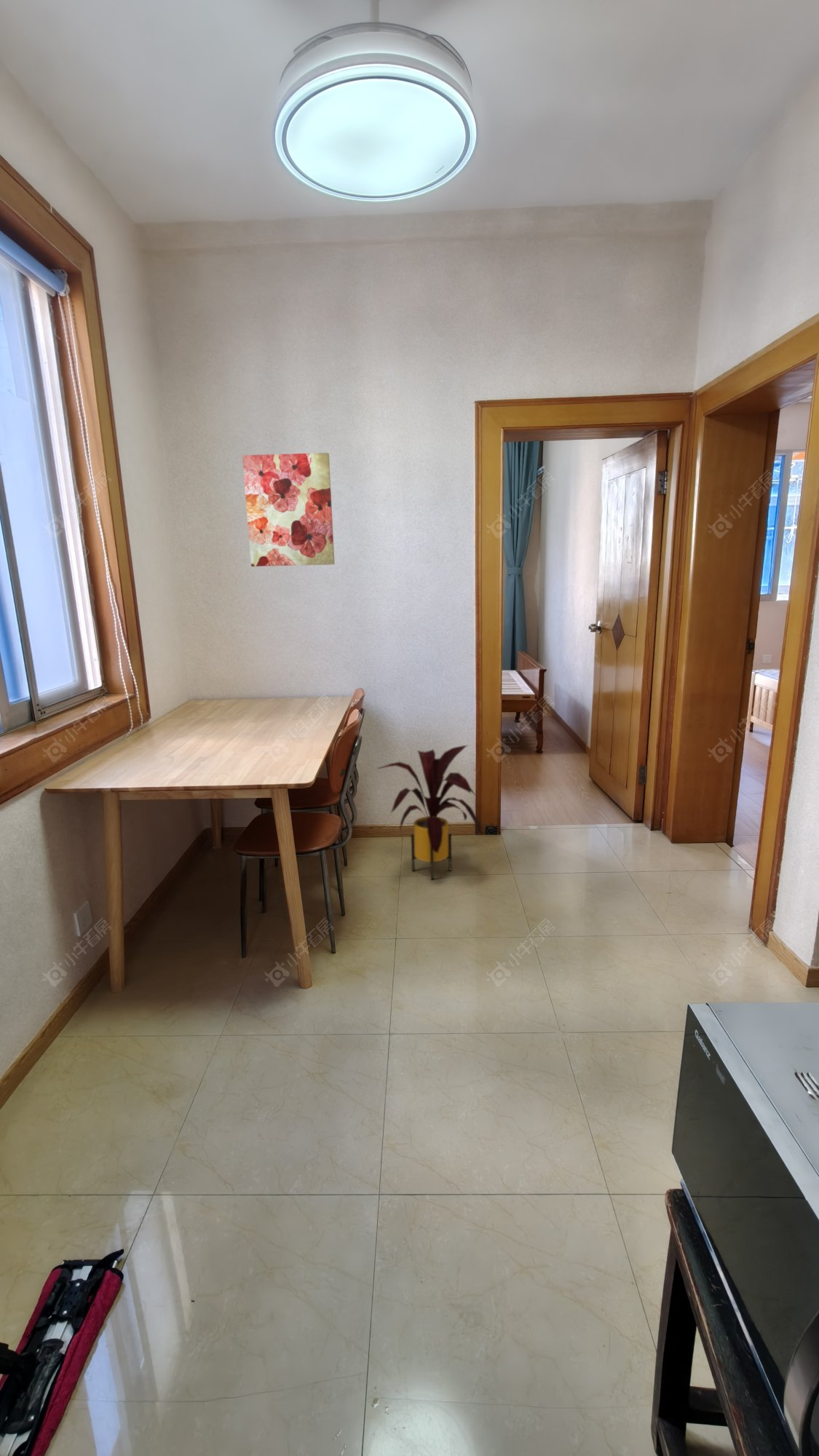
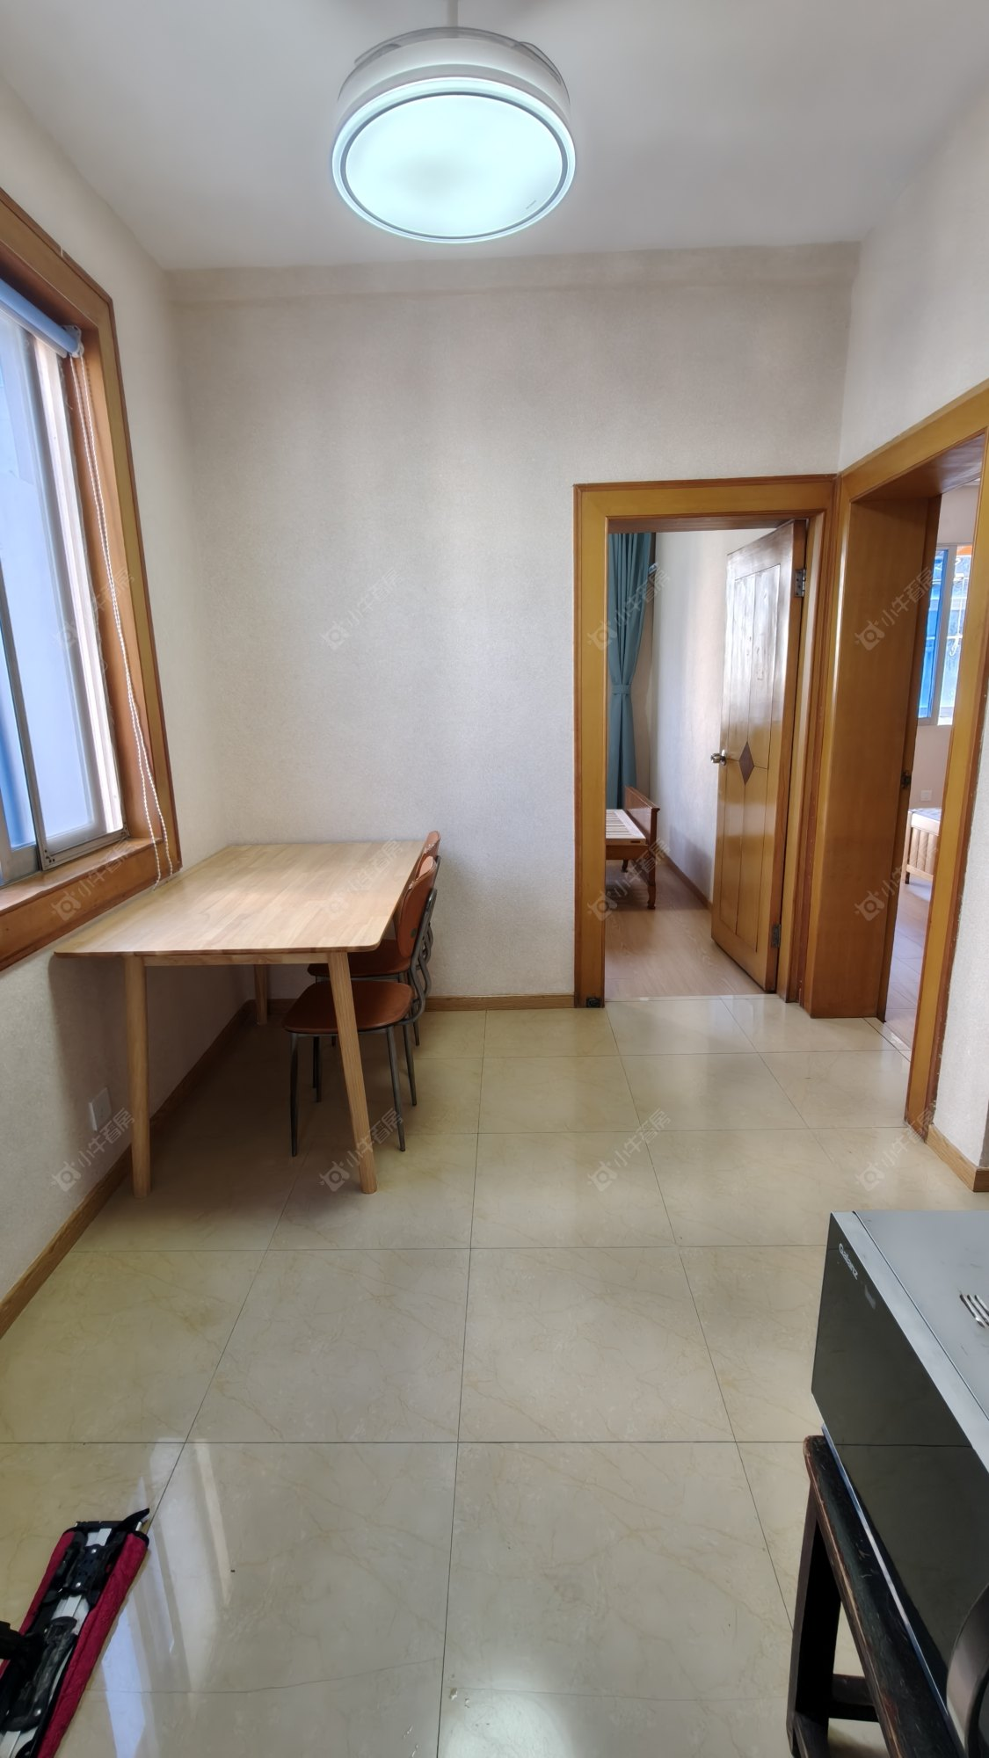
- wall art (289, 511)
- house plant (428, 811)
